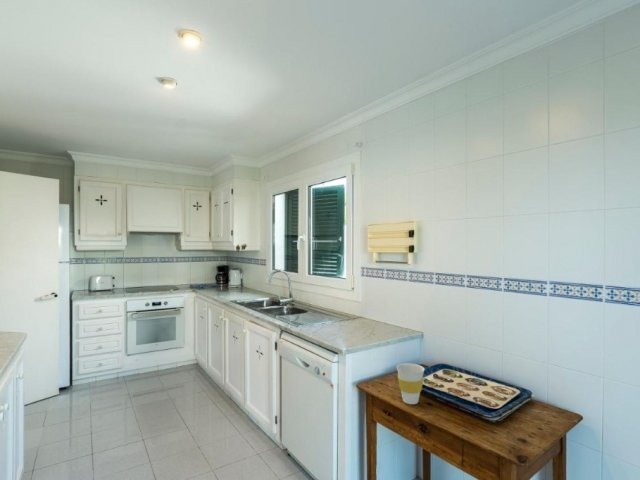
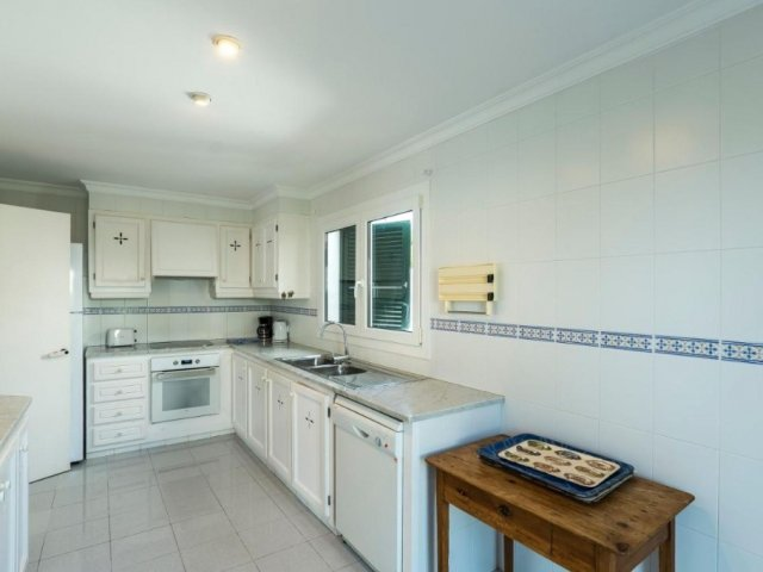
- cup (410, 384)
